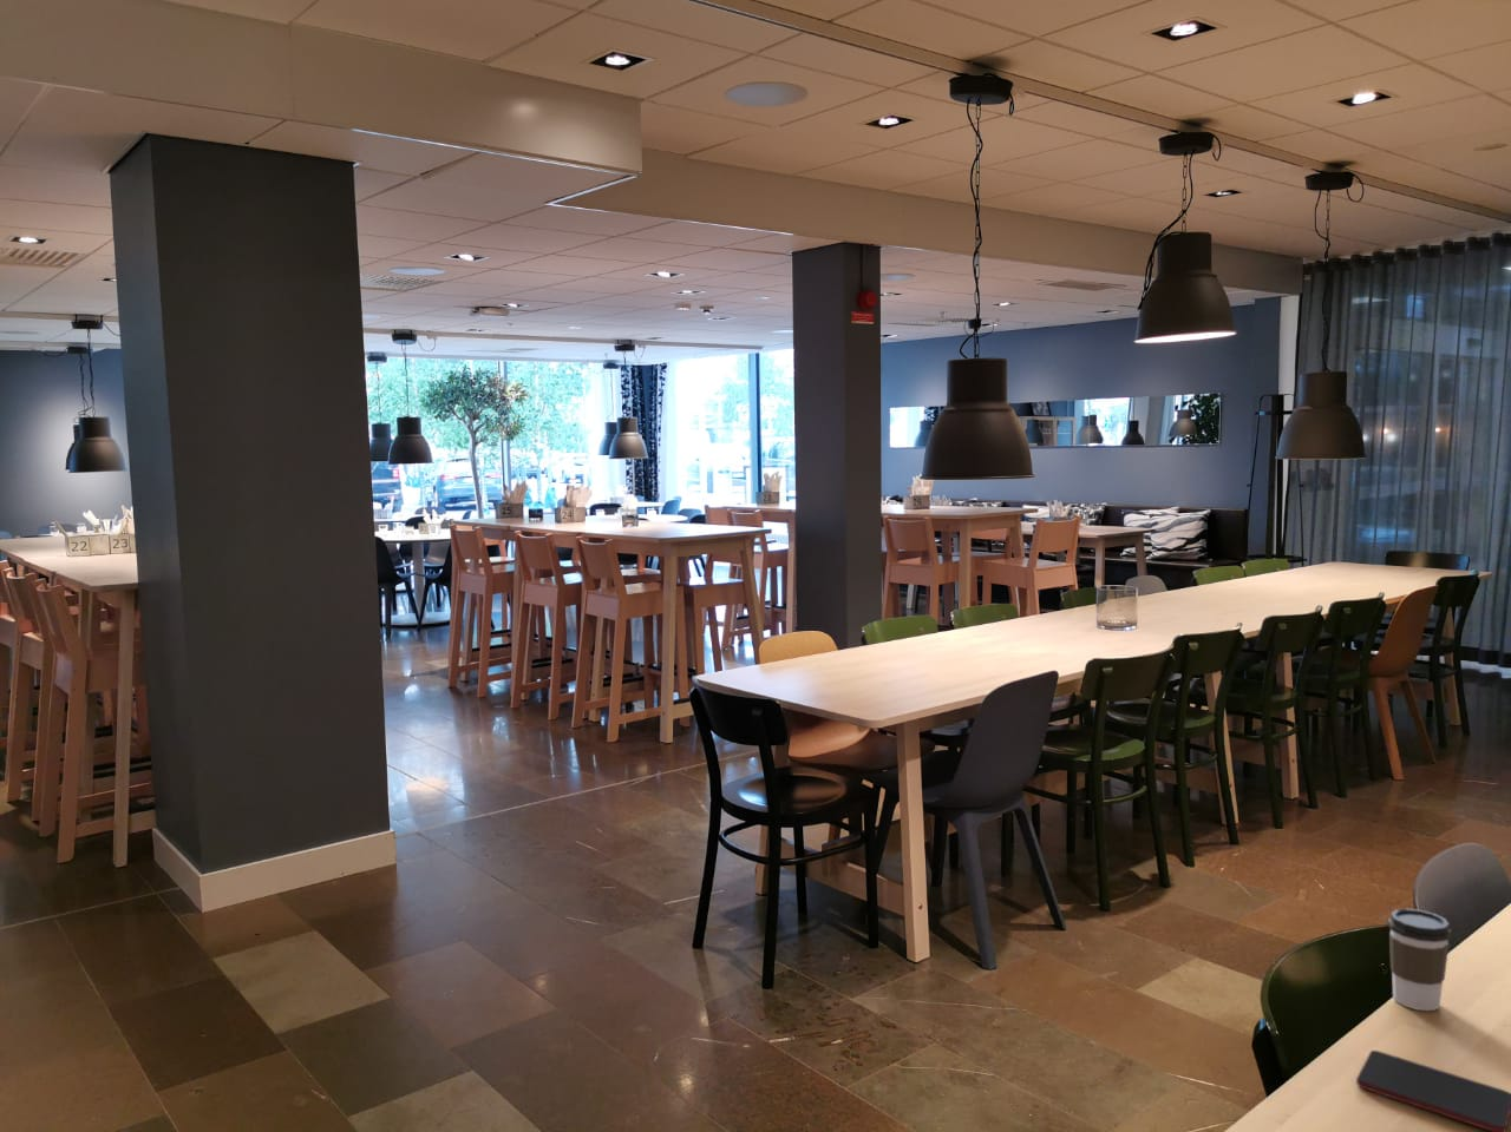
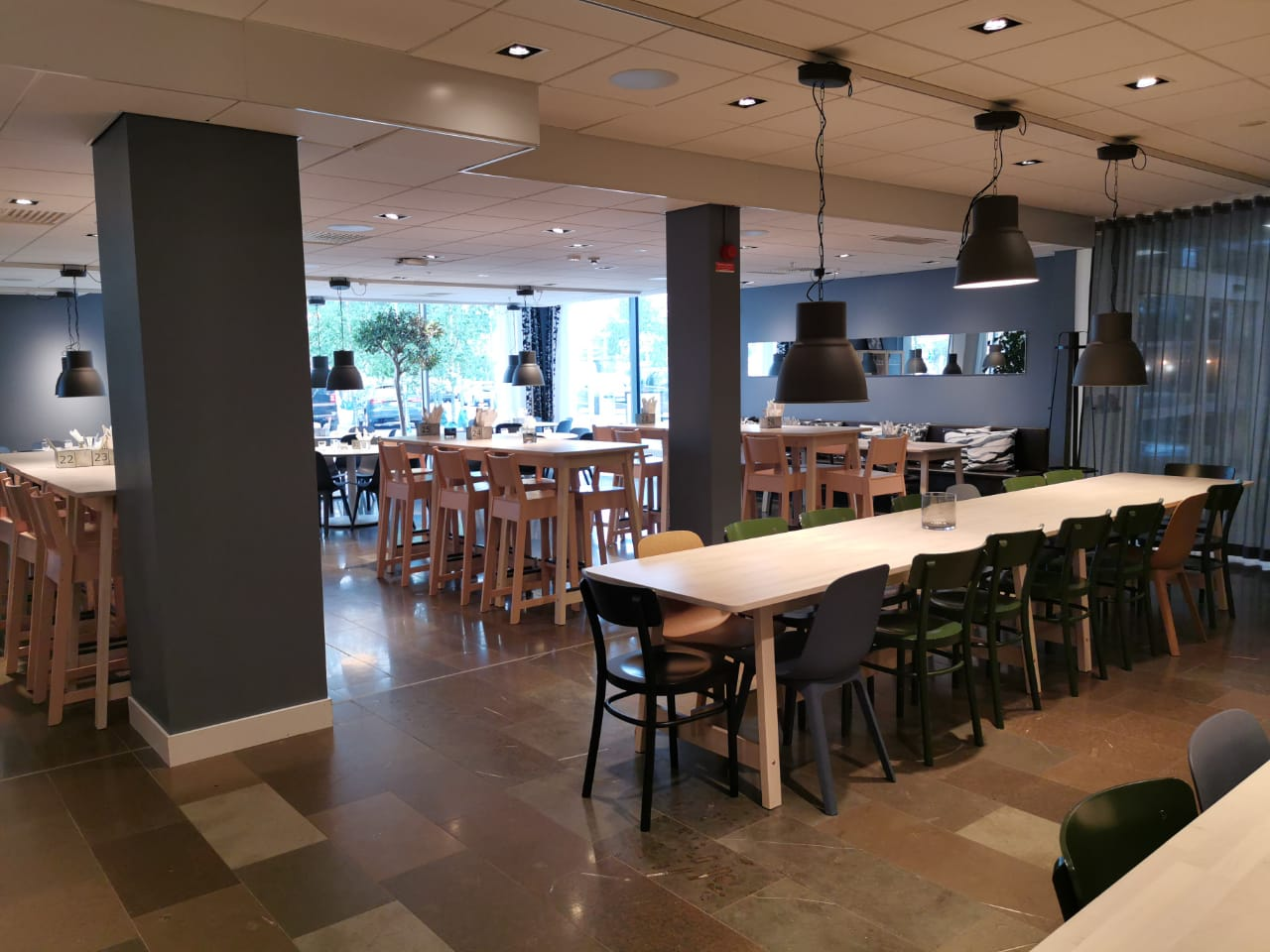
- smartphone (1434, 1089)
- coffee cup (1418, 960)
